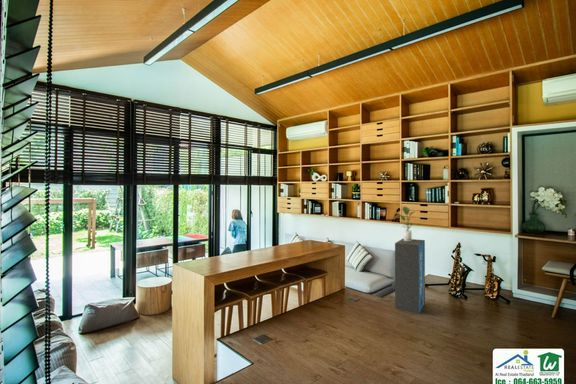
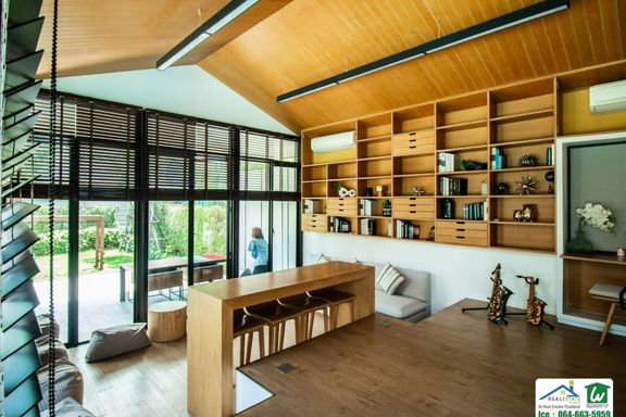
- potted plant (406, 223)
- air purifier (410, 273)
